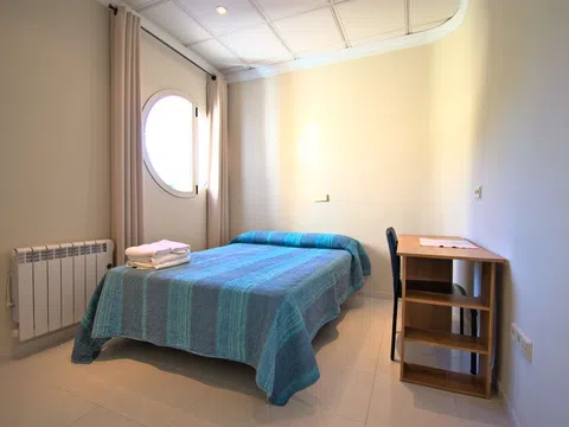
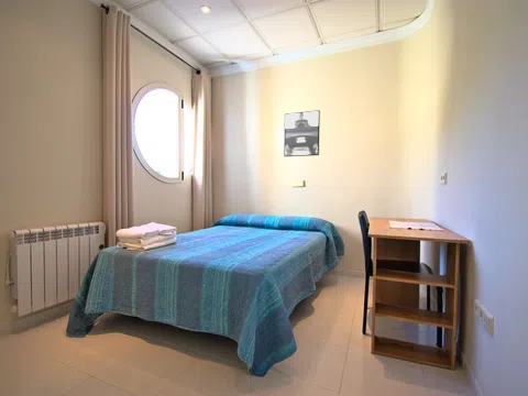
+ wall art (301, 134)
